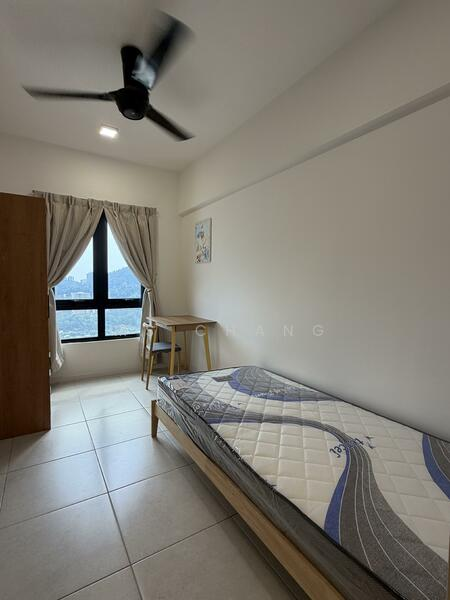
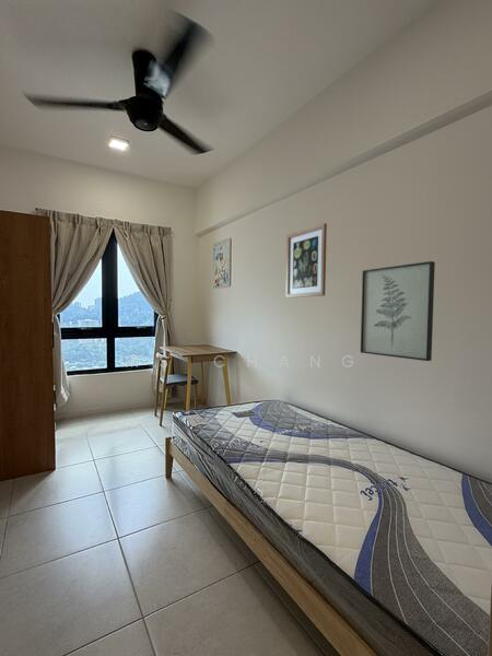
+ wall art (394, 312)
+ wall art (304, 263)
